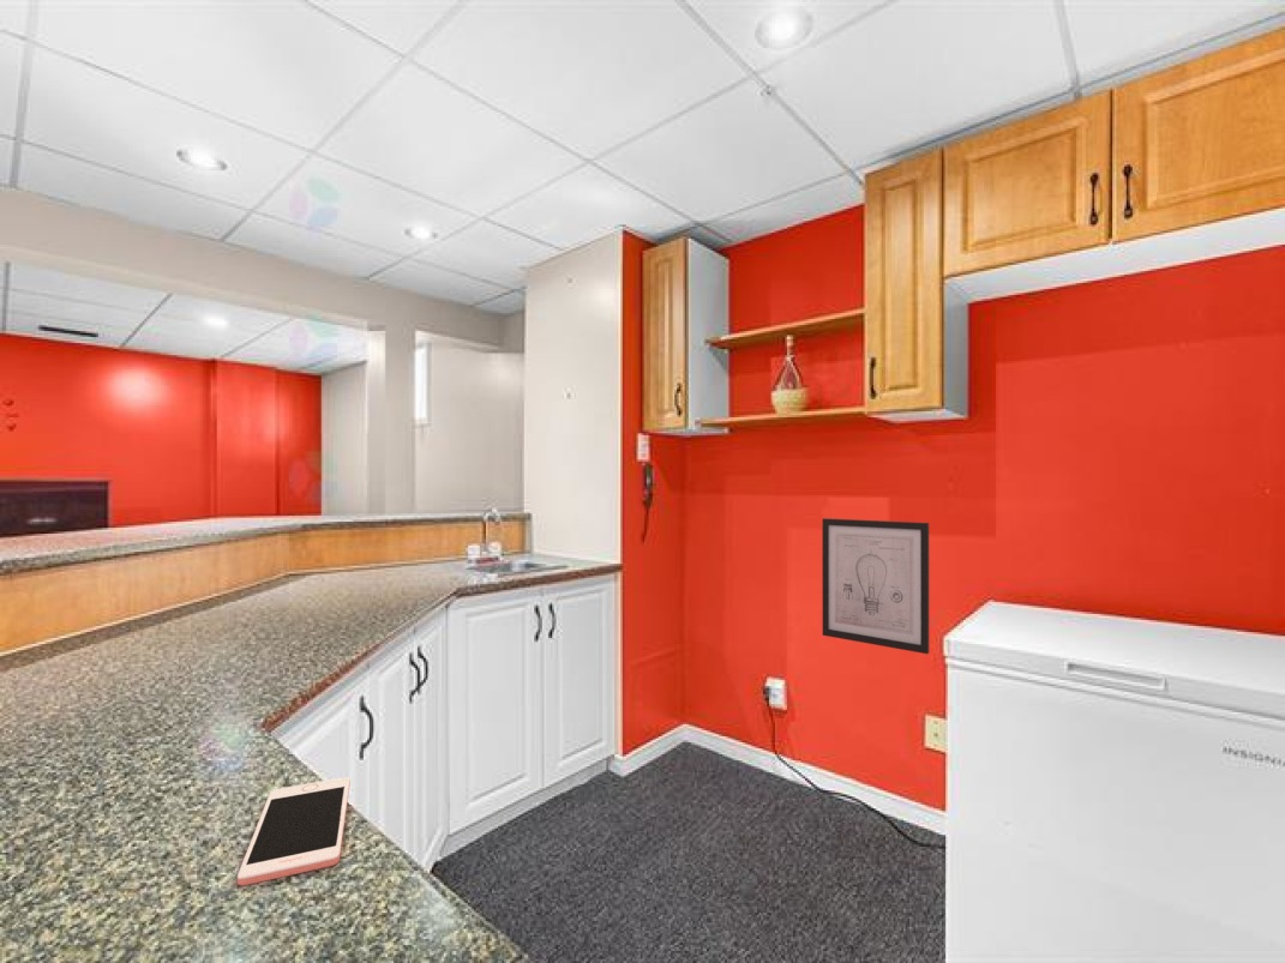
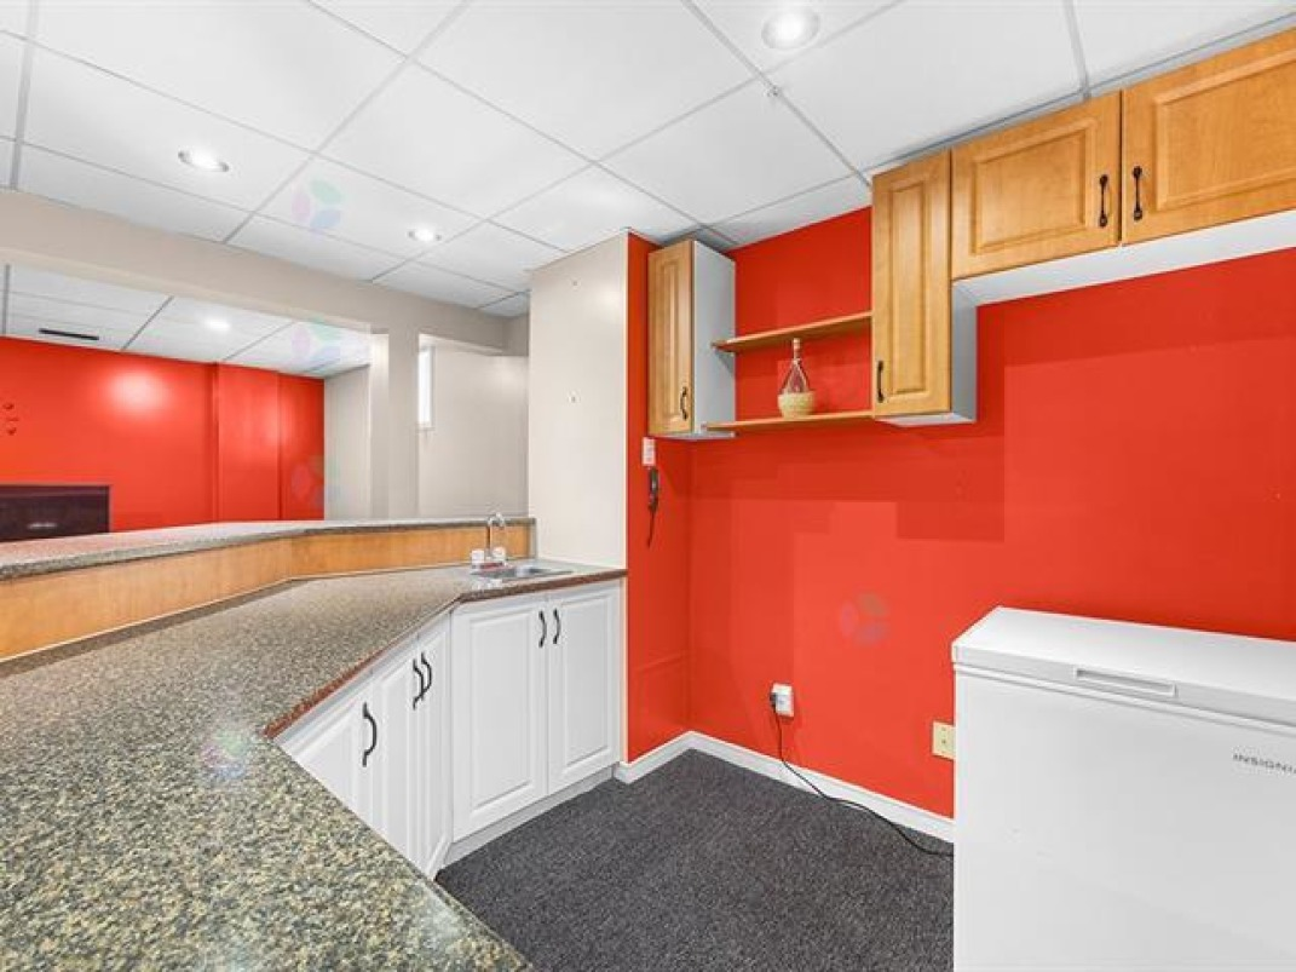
- cell phone (301, 823)
- wall art (872, 582)
